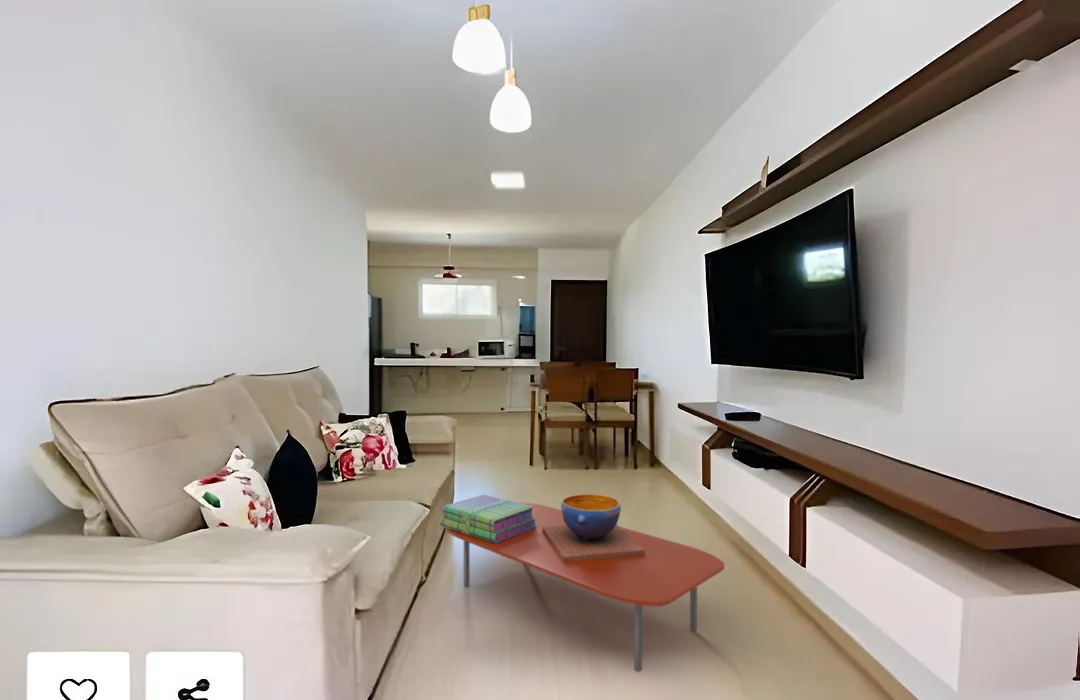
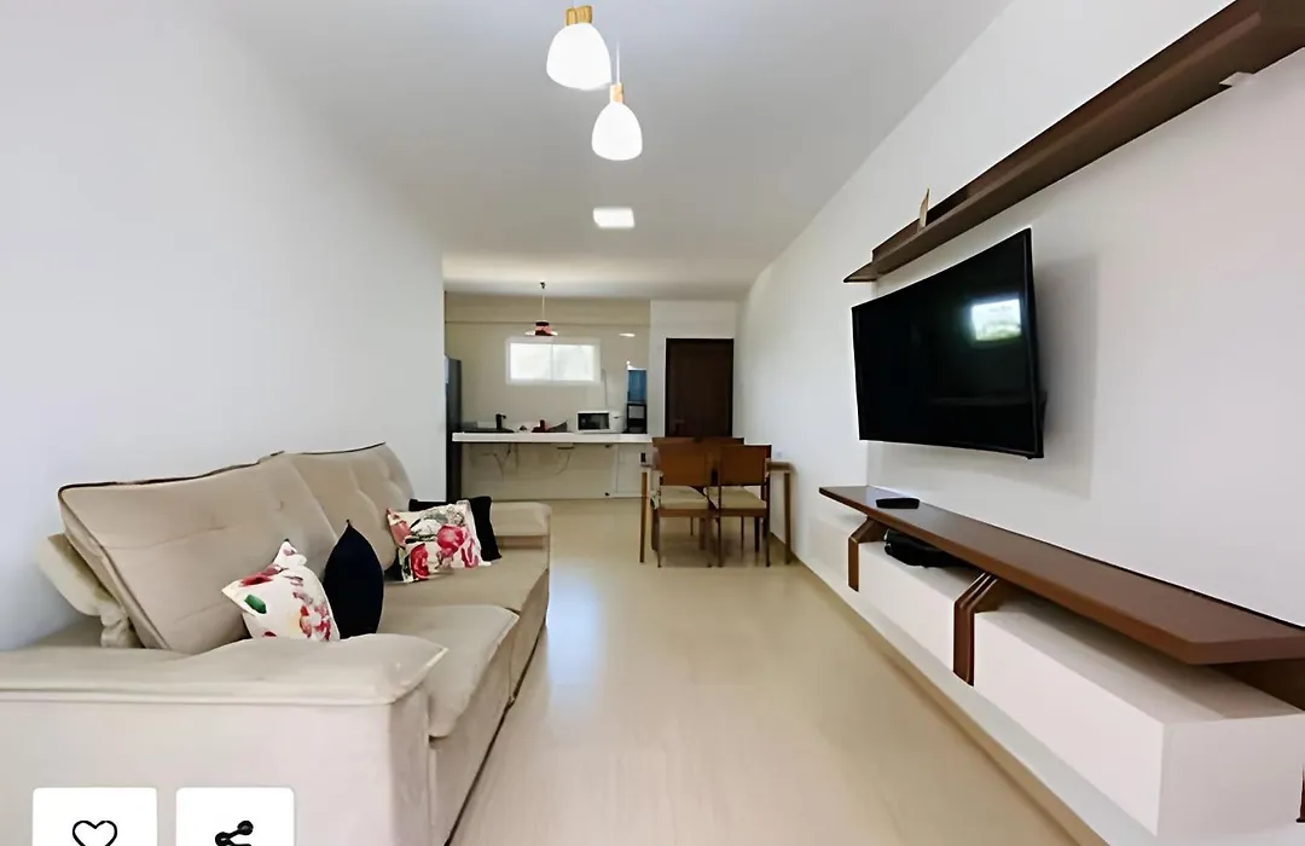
- stack of books (488, 516)
- decorative bowl (590, 521)
- coffee table (570, 573)
